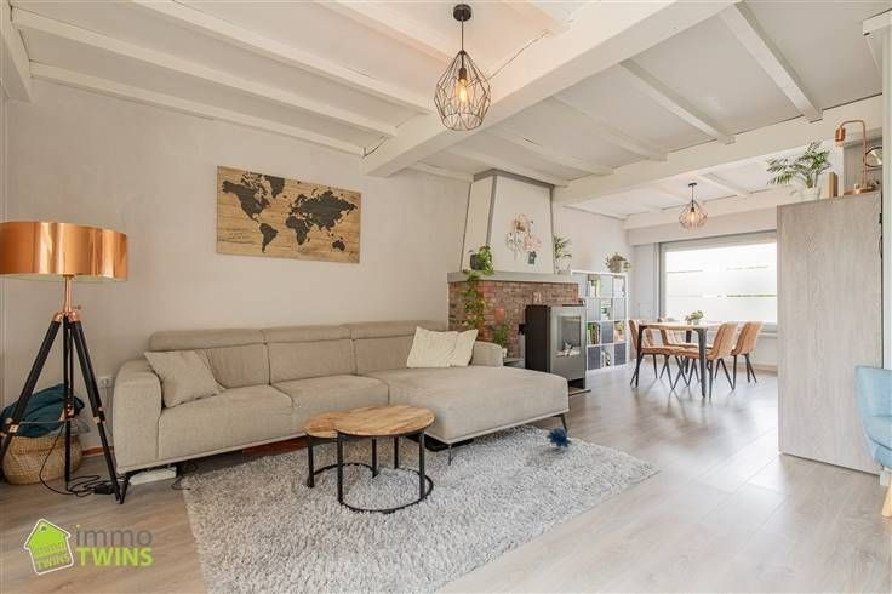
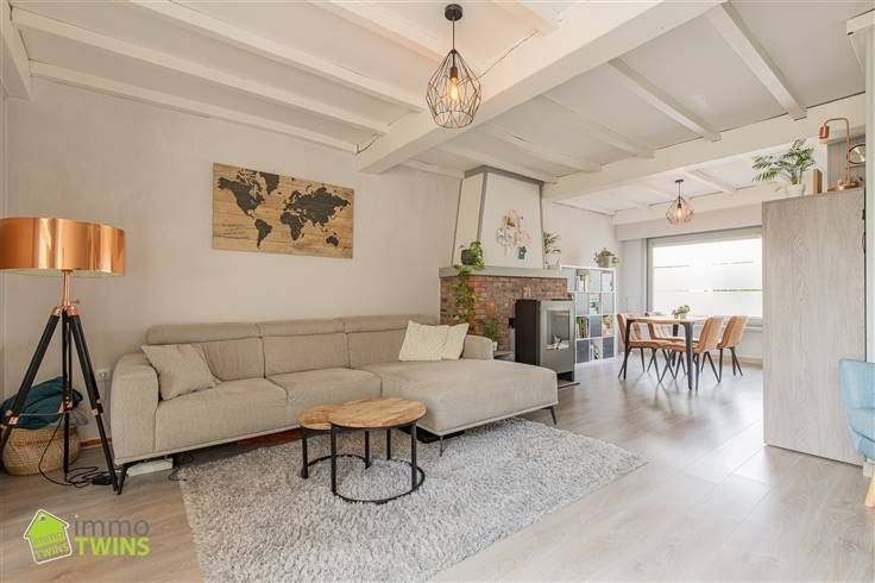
- plush toy (559, 439)
